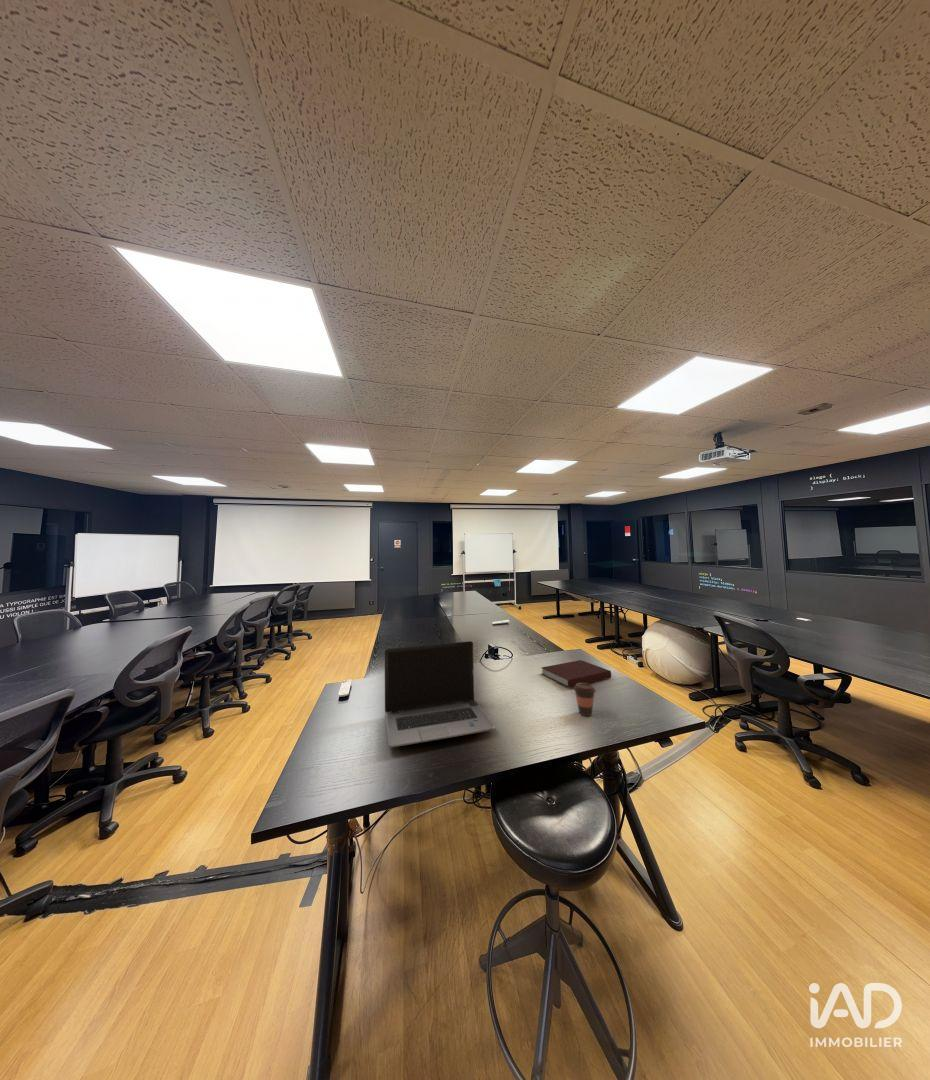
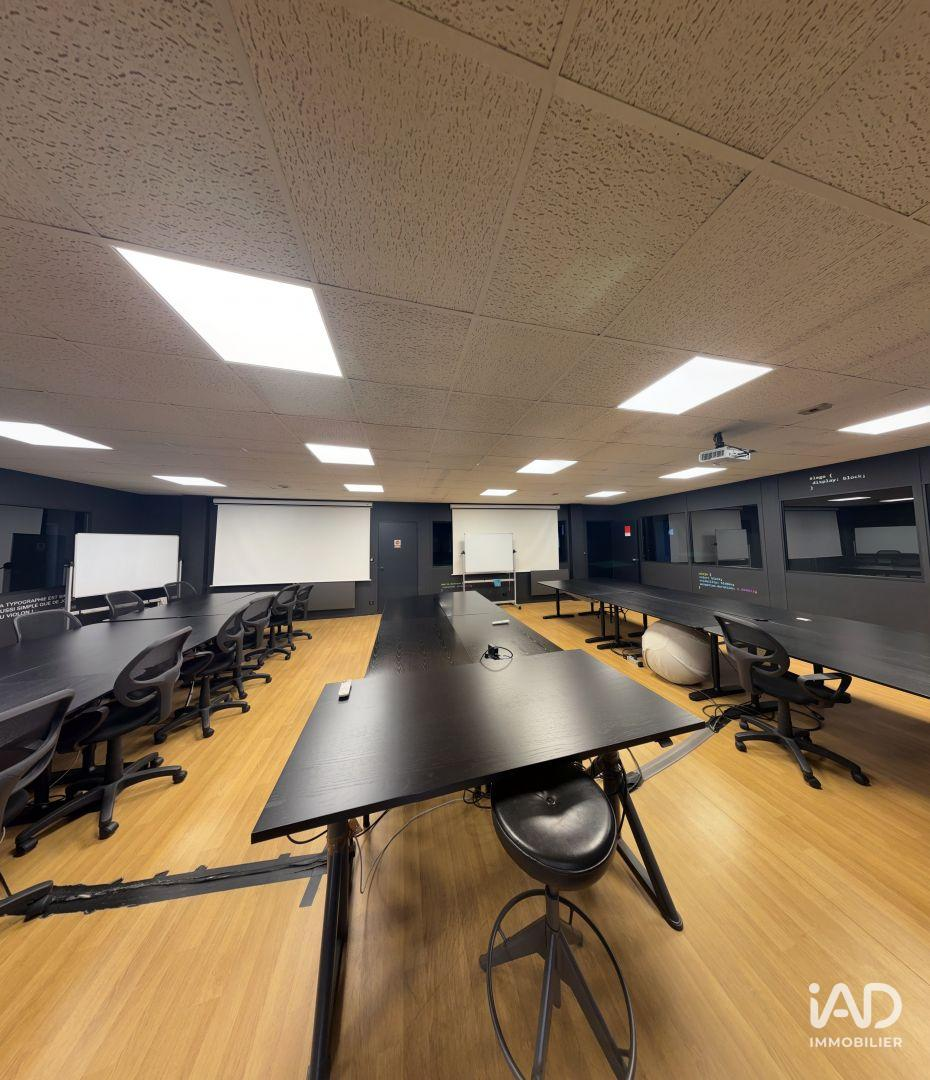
- notebook (575, 672)
- coffee cup (584, 699)
- laptop computer (436, 688)
